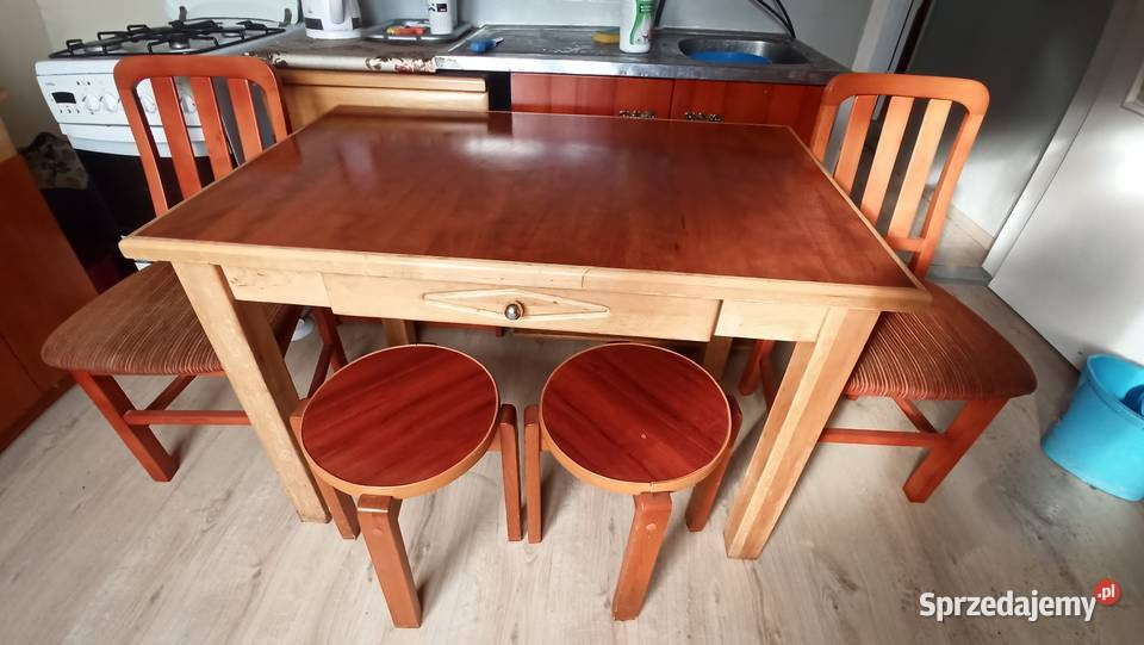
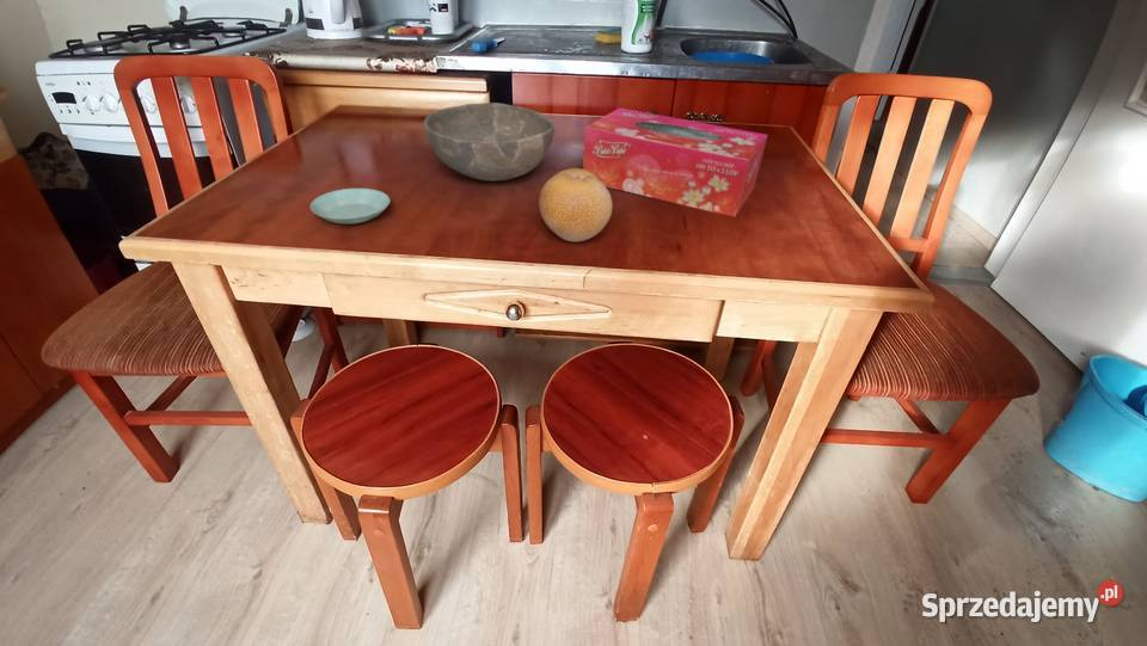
+ tissue box (673, 158)
+ fruit (575, 205)
+ saucer (351, 208)
+ bowl (491, 146)
